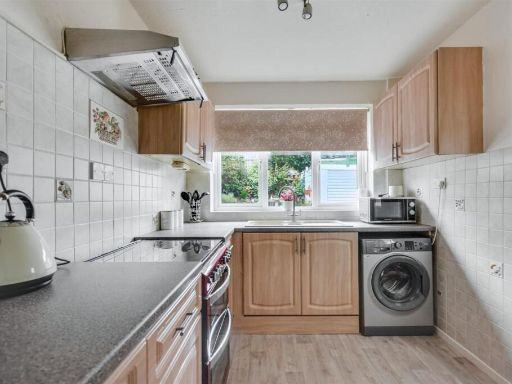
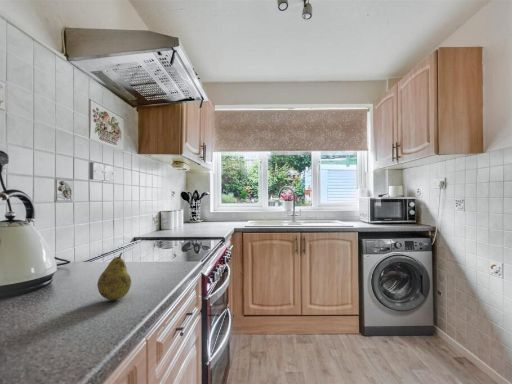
+ fruit (114, 276)
